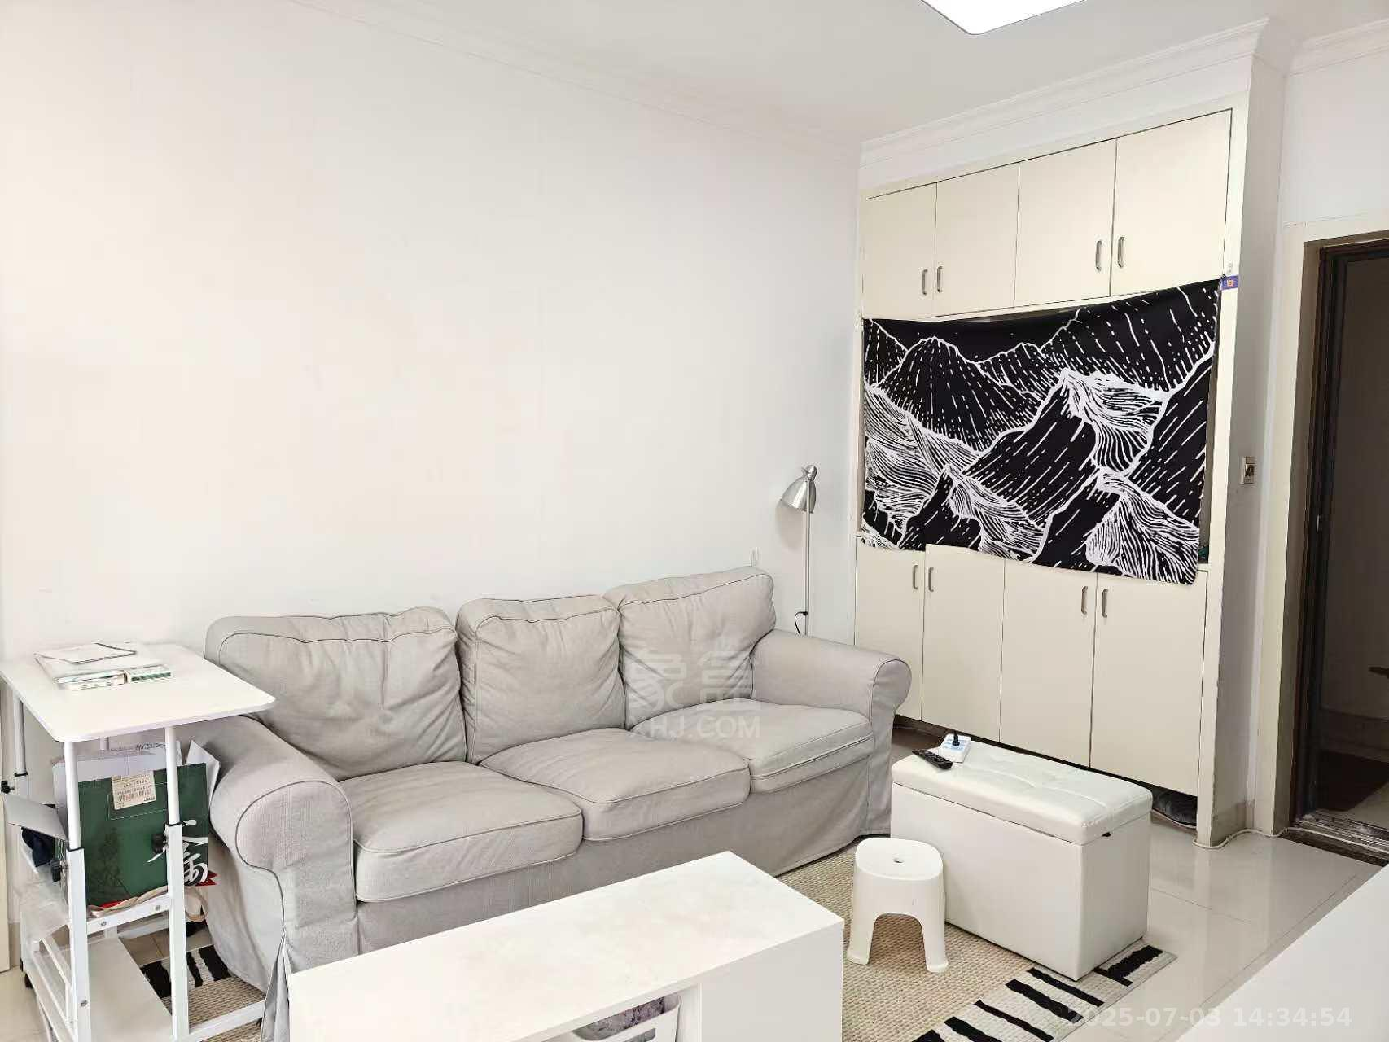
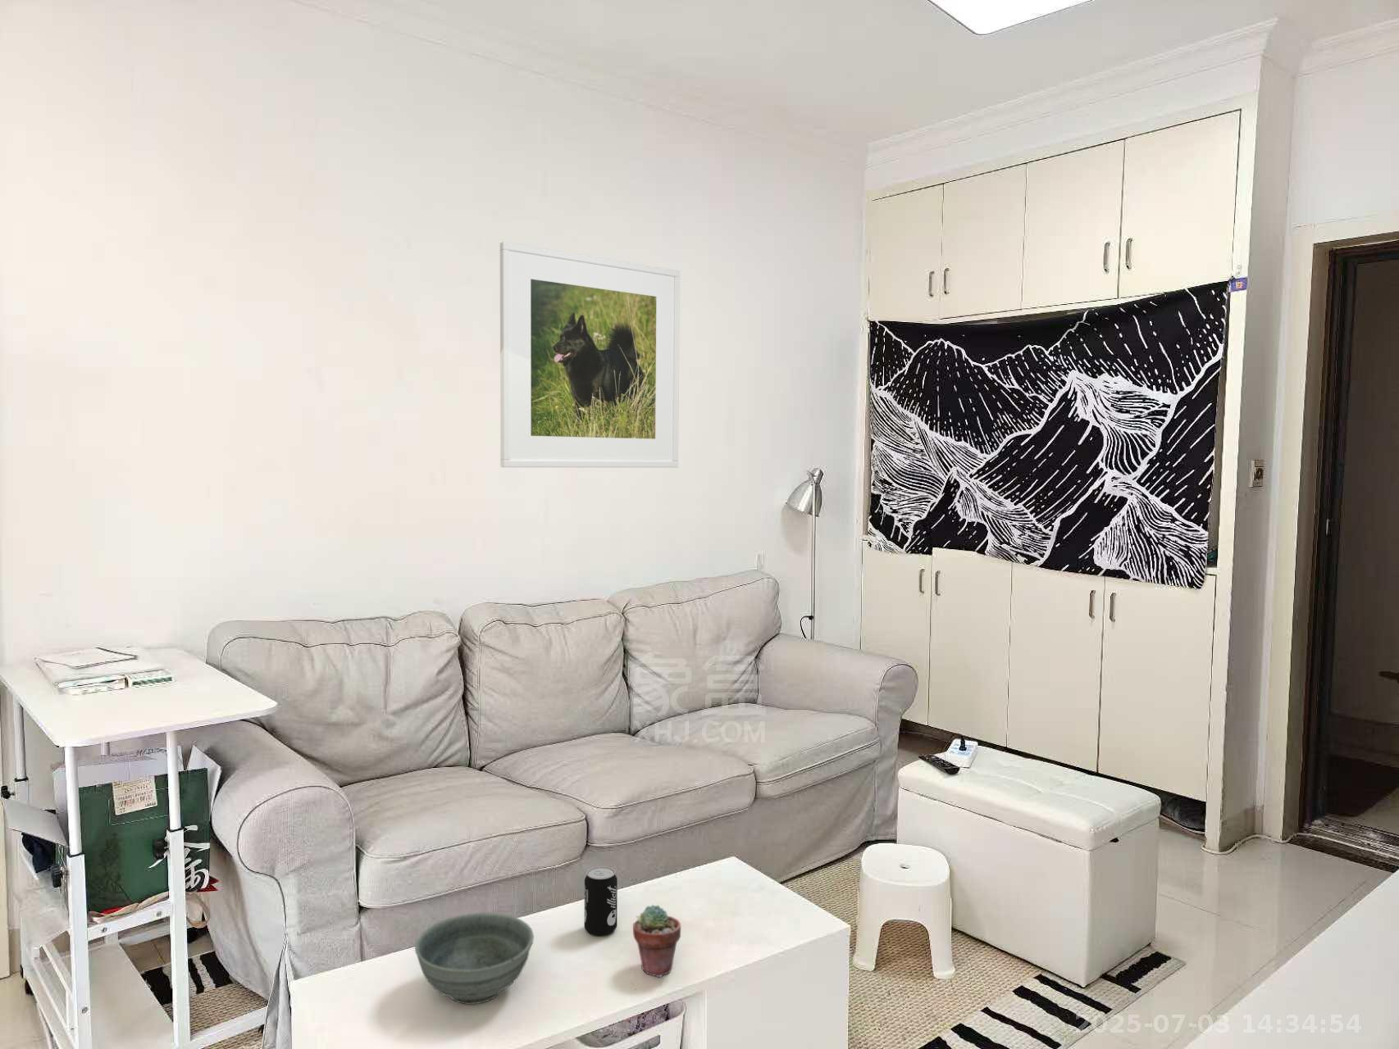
+ potted succulent (656, 937)
+ bowl (475, 964)
+ beverage can (600, 900)
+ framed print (595, 363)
